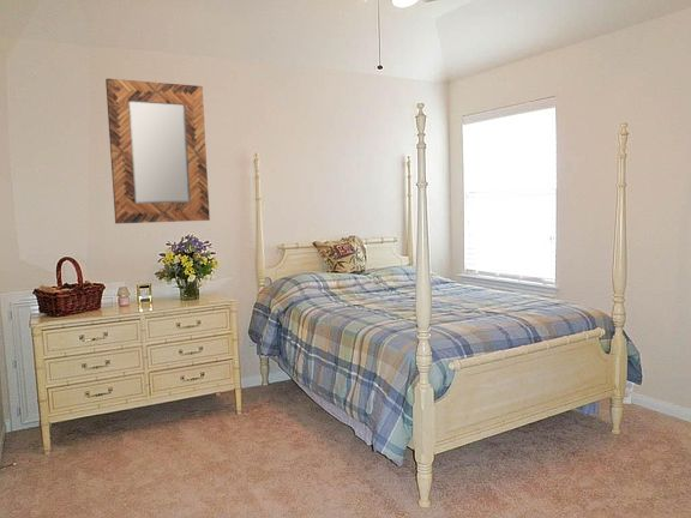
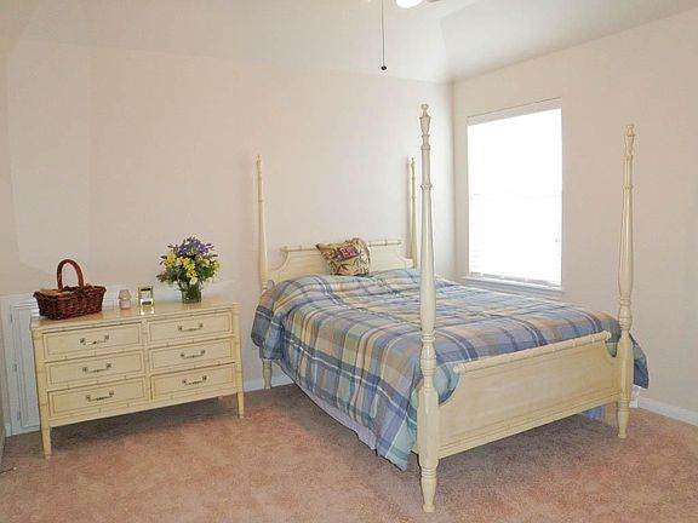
- home mirror (160, 152)
